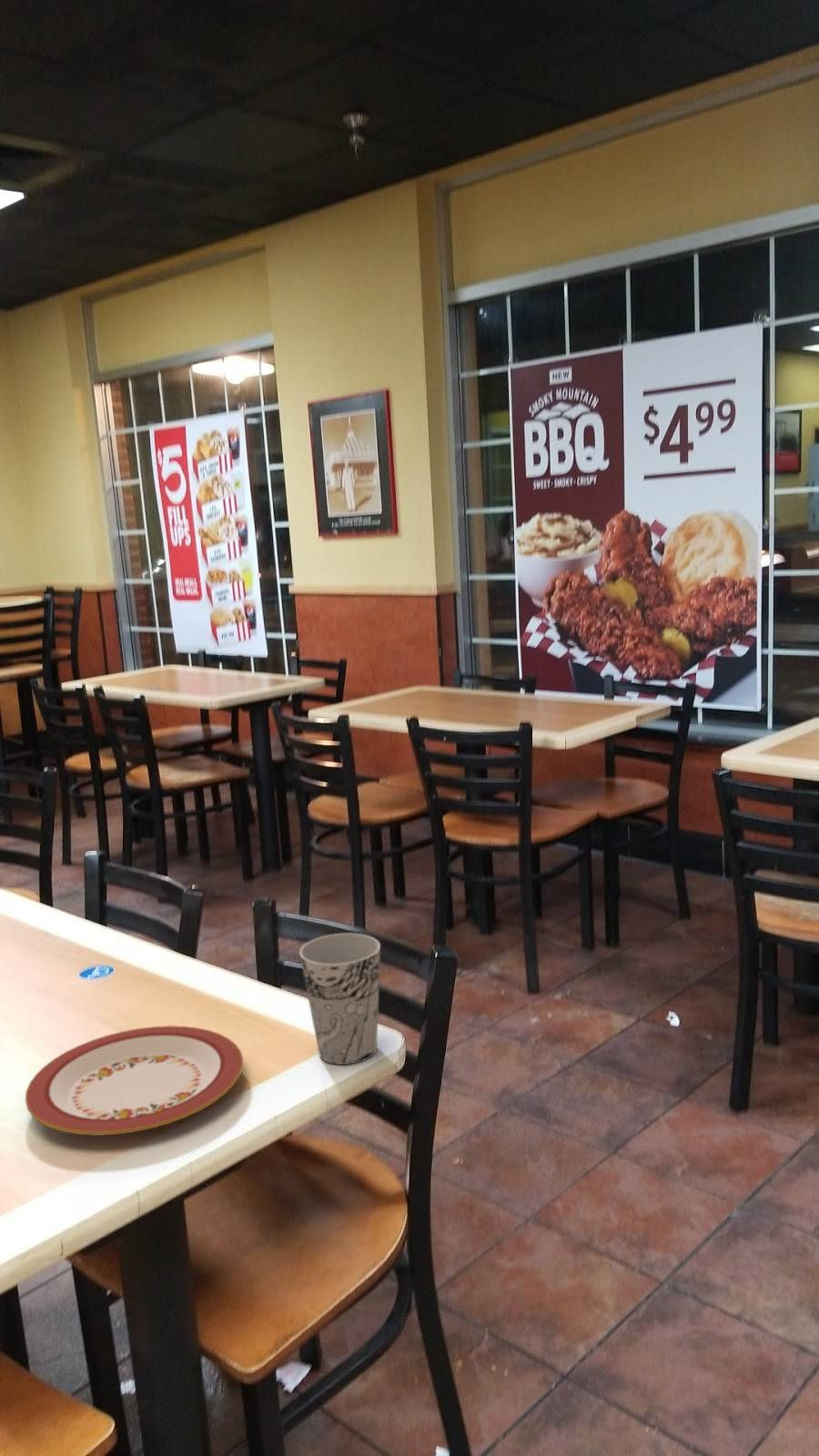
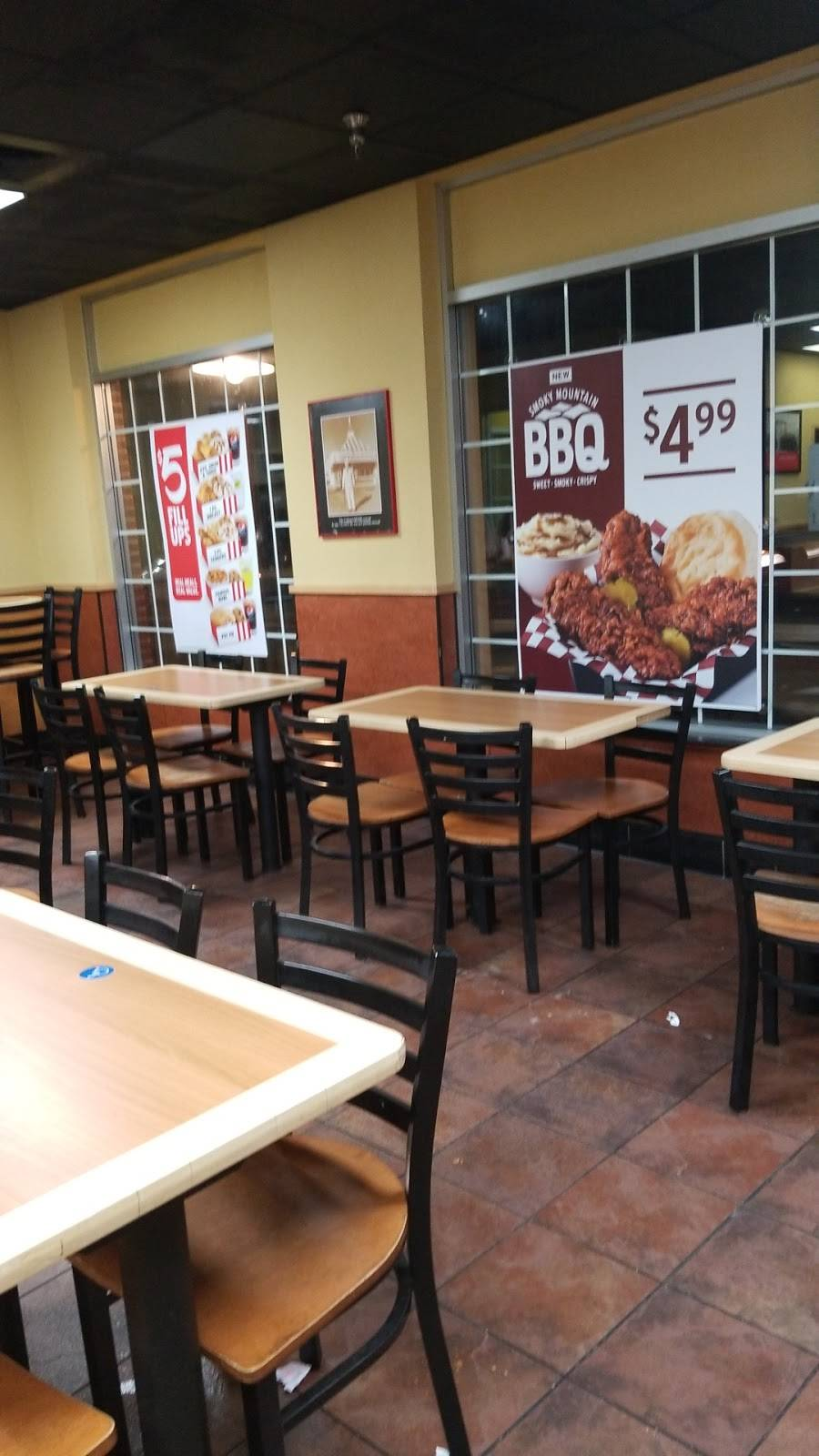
- plate (136, 1082)
- cup (343, 999)
